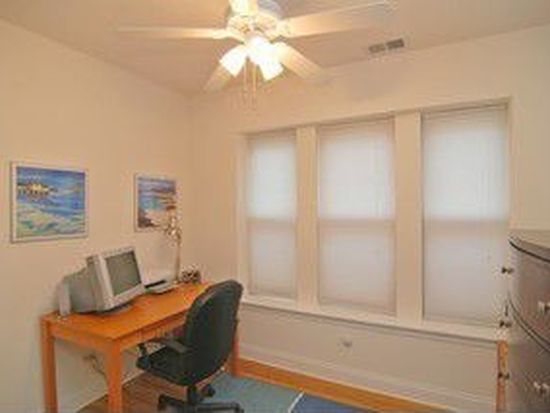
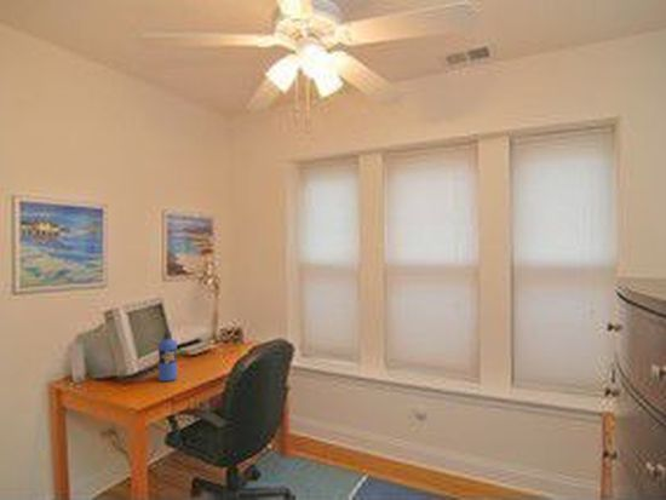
+ water bottle (167, 355)
